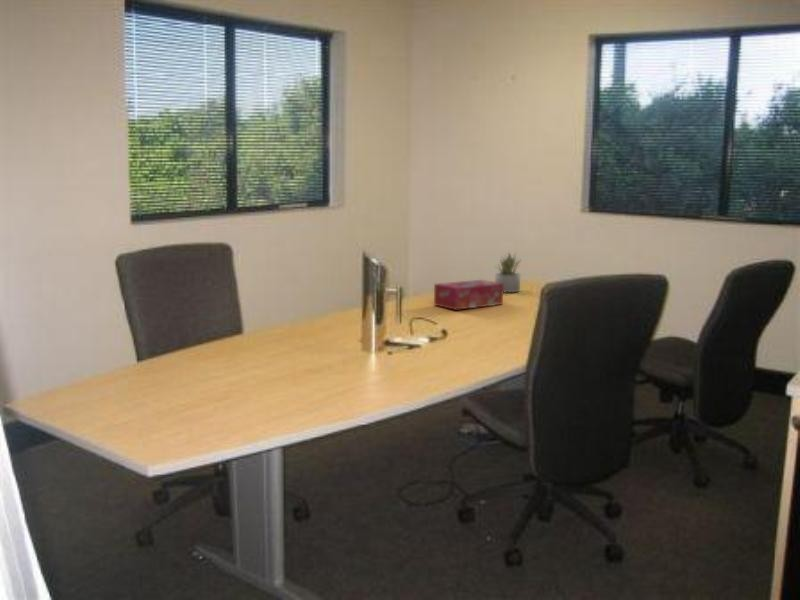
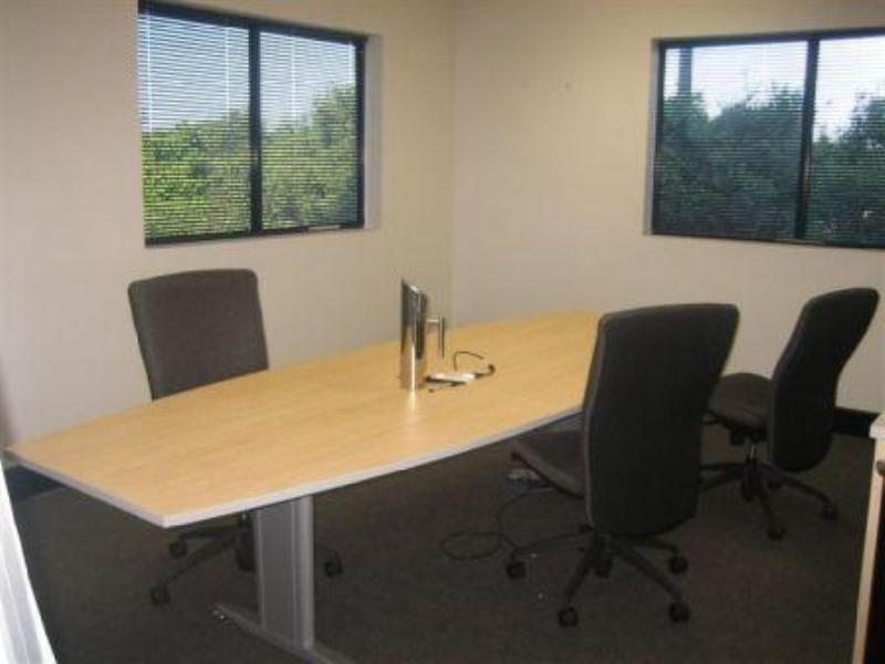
- succulent plant (508, 271)
- tissue box (468, 294)
